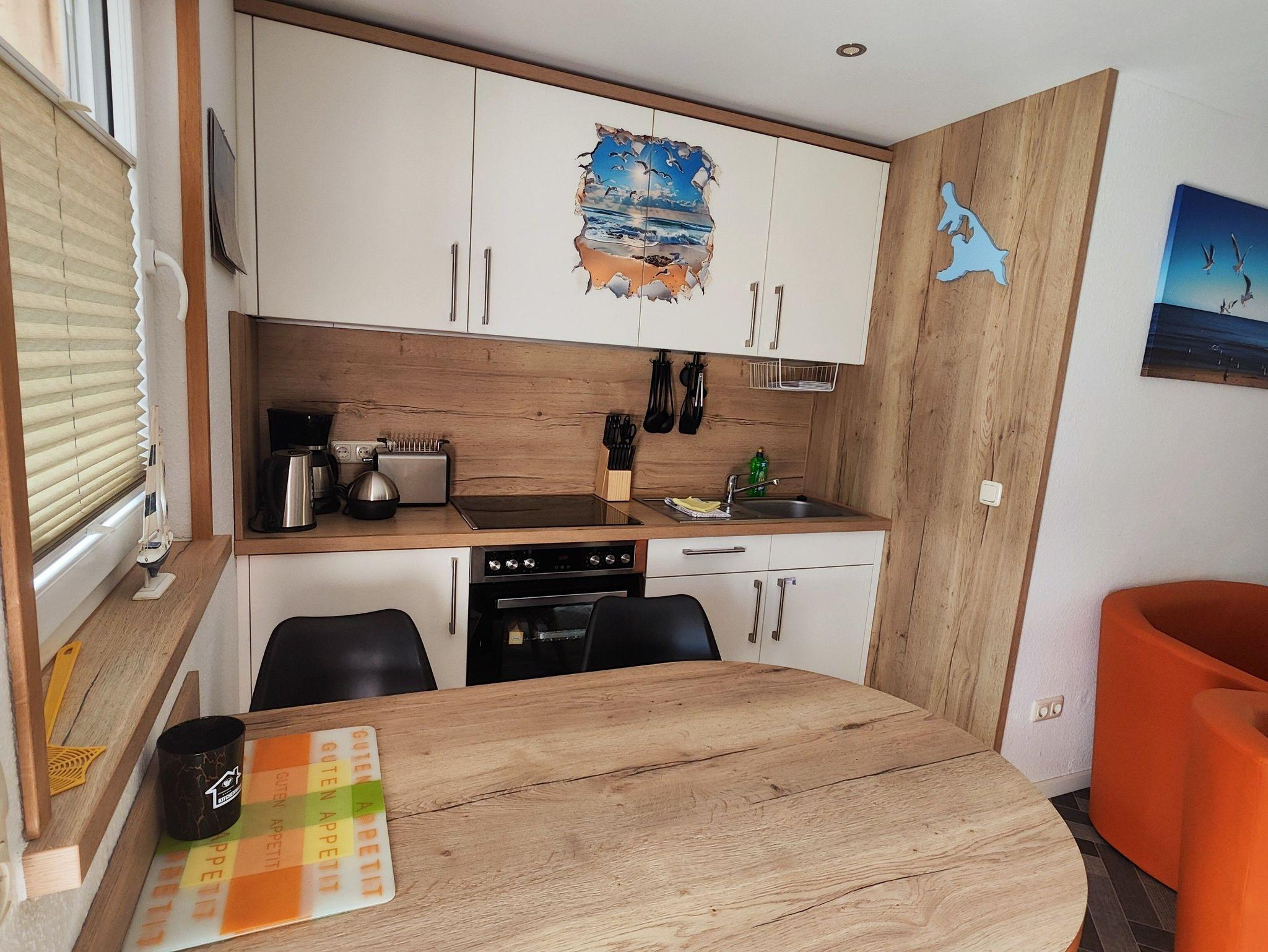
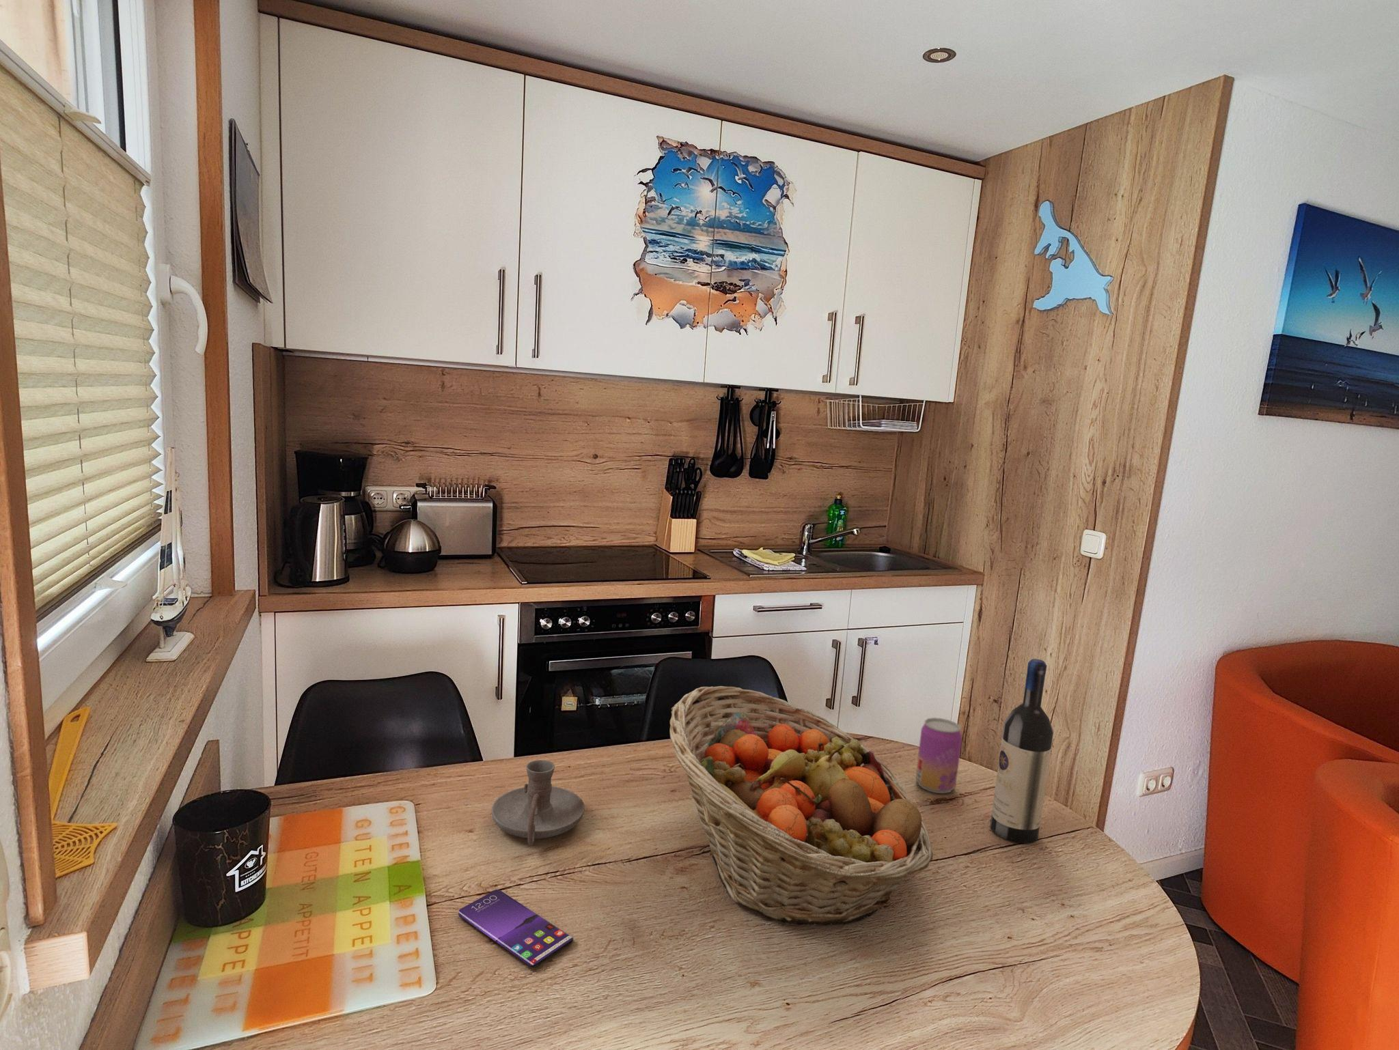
+ wine bottle (1025, 747)
+ candle holder (537, 800)
+ beer can (939, 756)
+ fruit basket (793, 791)
+ smartphone (514, 925)
